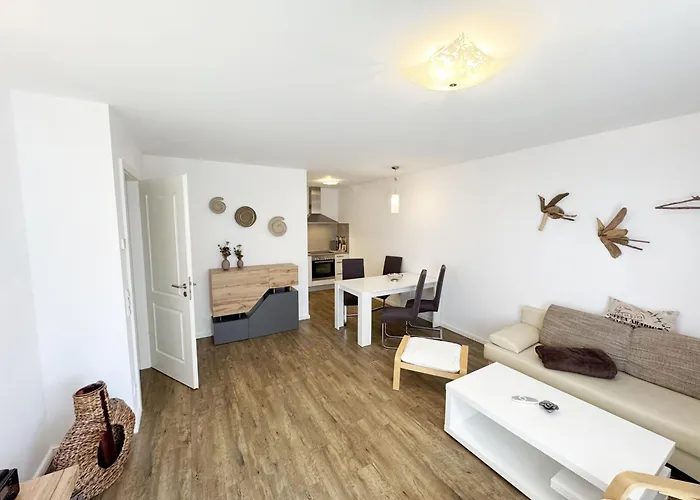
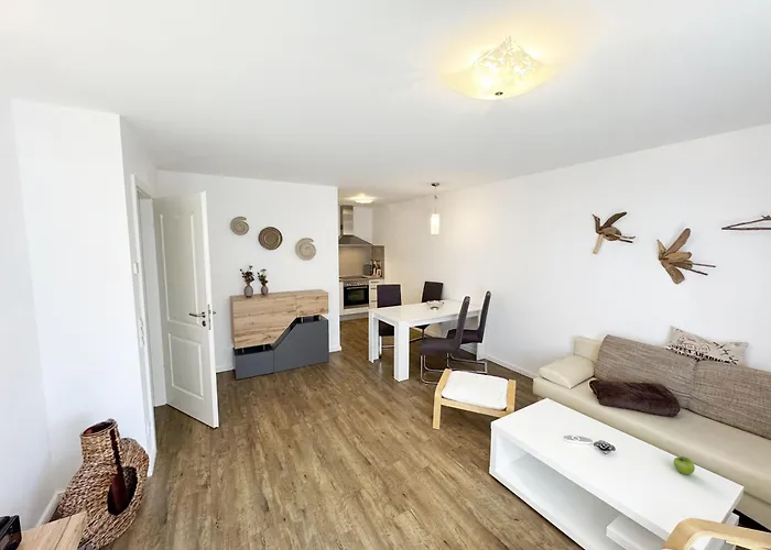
+ fruit (683, 465)
